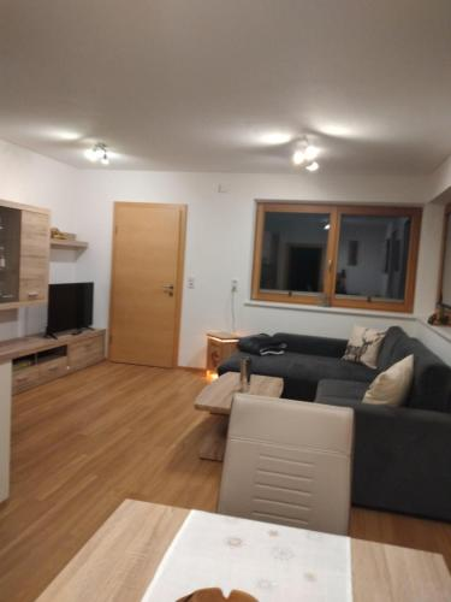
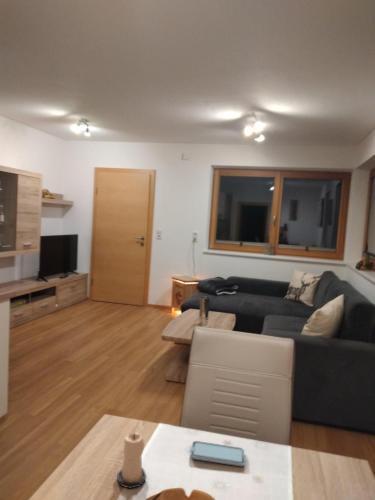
+ candle (132, 455)
+ smartphone (217, 453)
